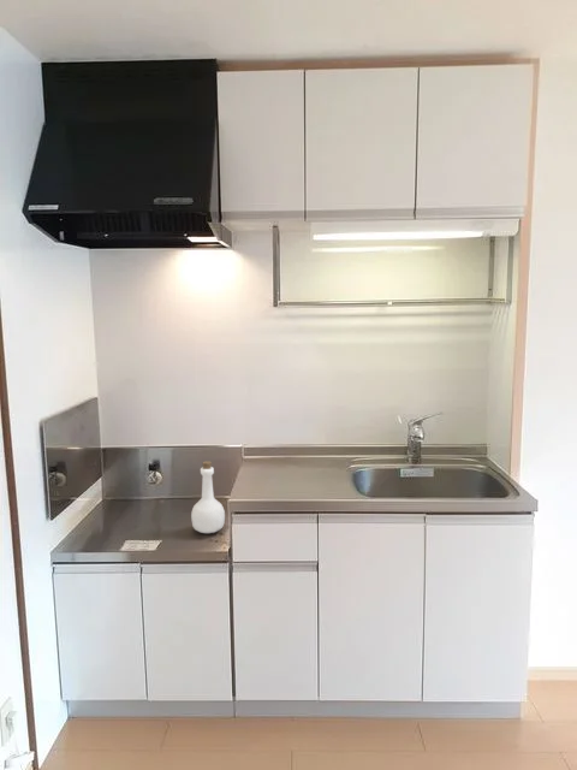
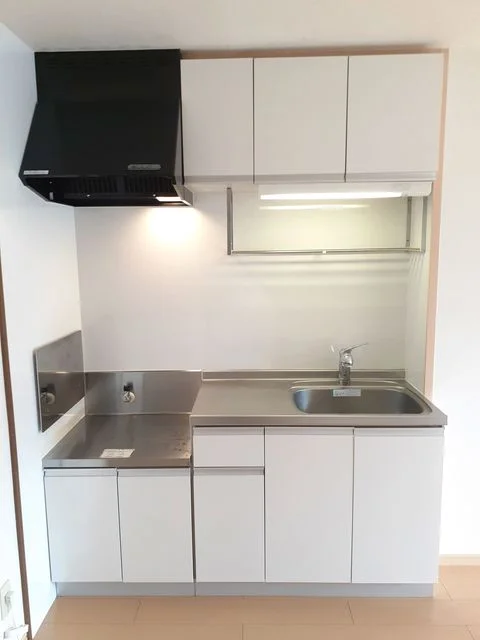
- bottle (207, 497)
